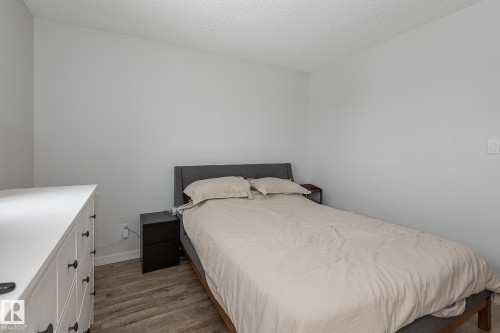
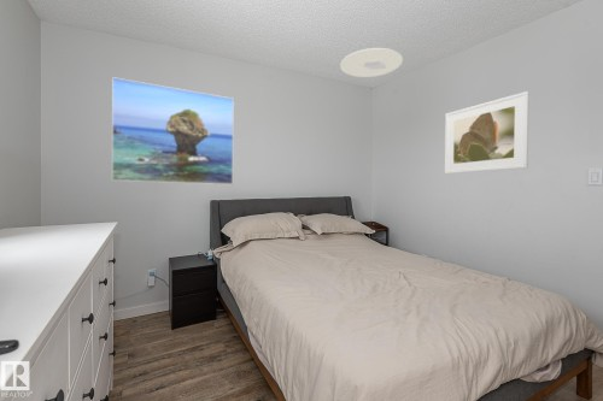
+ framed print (481, 137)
+ ceiling light (370, 60)
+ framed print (177, 135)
